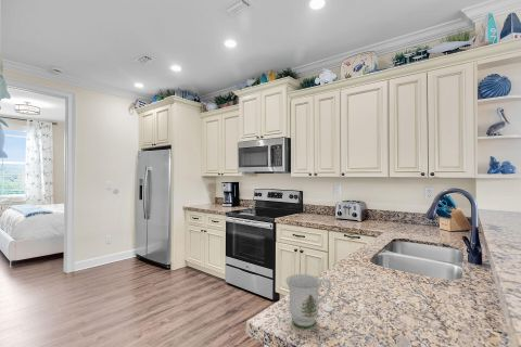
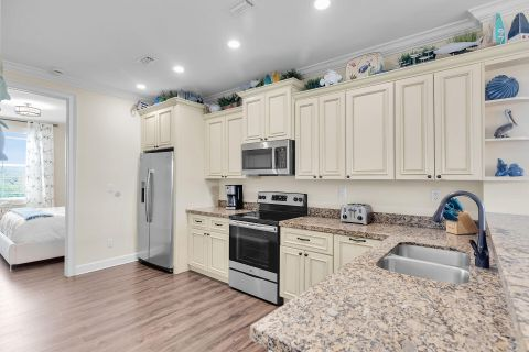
- mug (309, 299)
